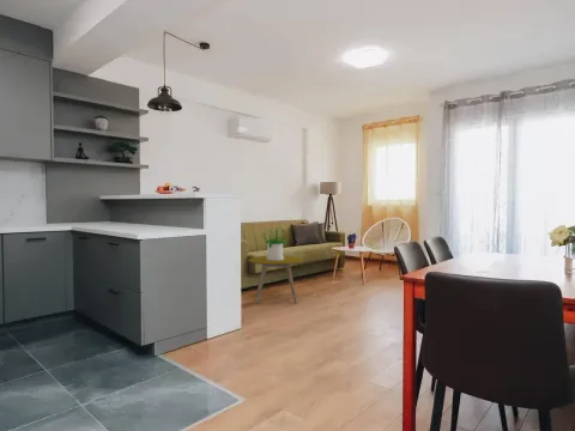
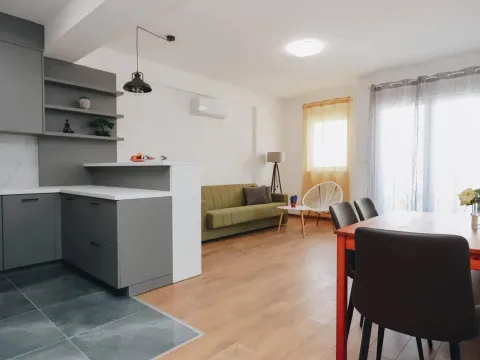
- side table (264, 278)
- potted plant (276, 243)
